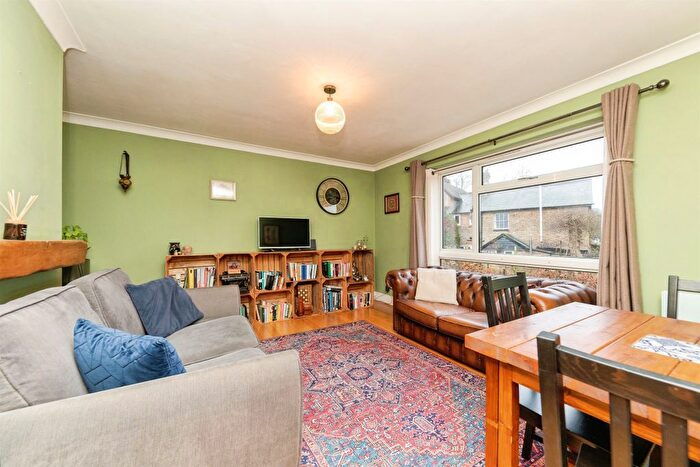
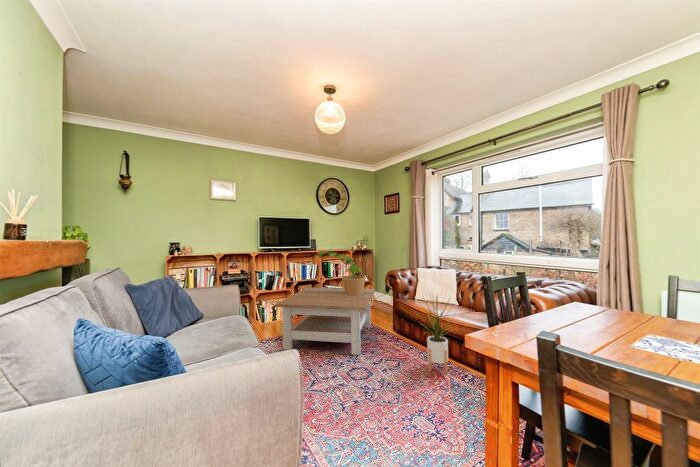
+ potted plant (345, 271)
+ coffee table (331, 316)
+ house plant (438, 330)
